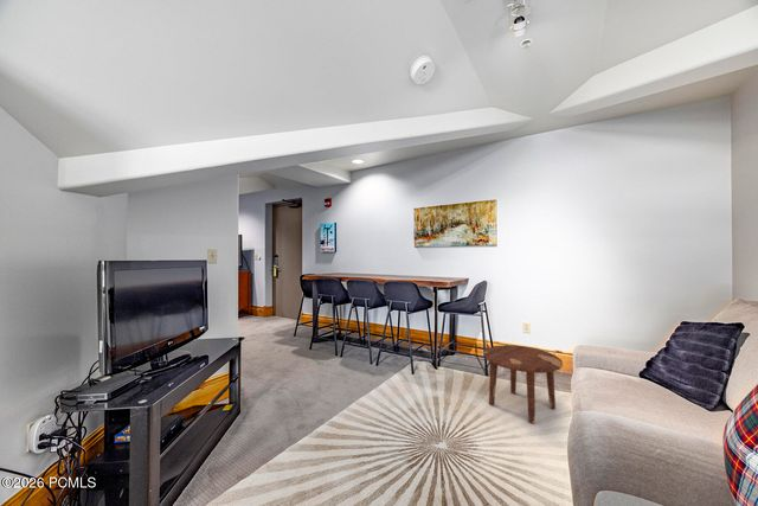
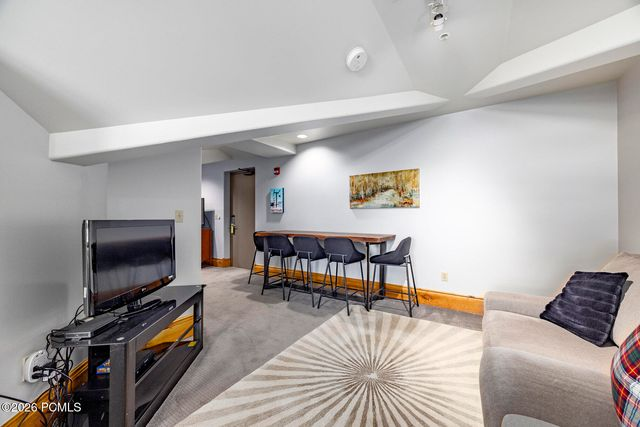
- side table (515, 380)
